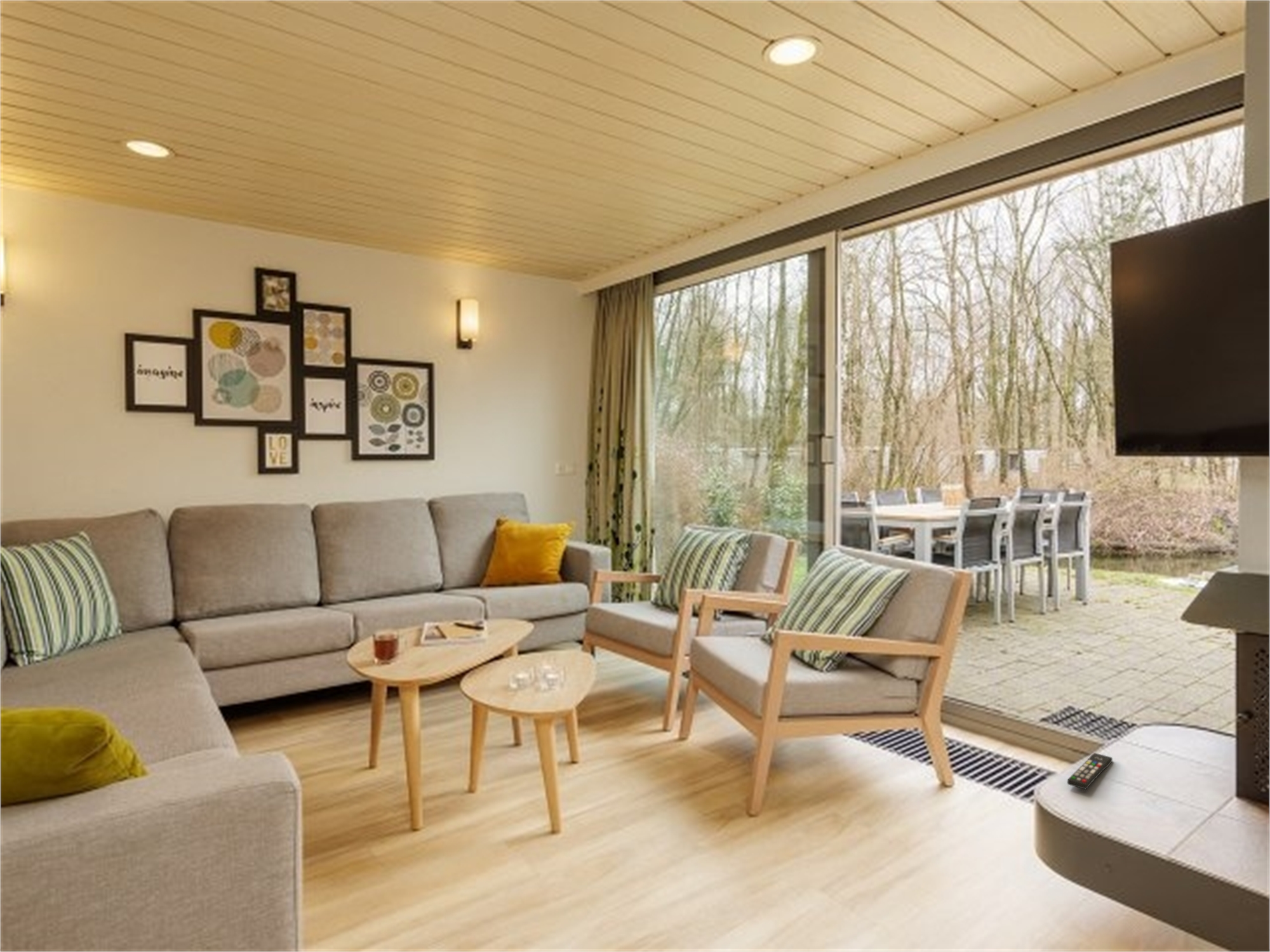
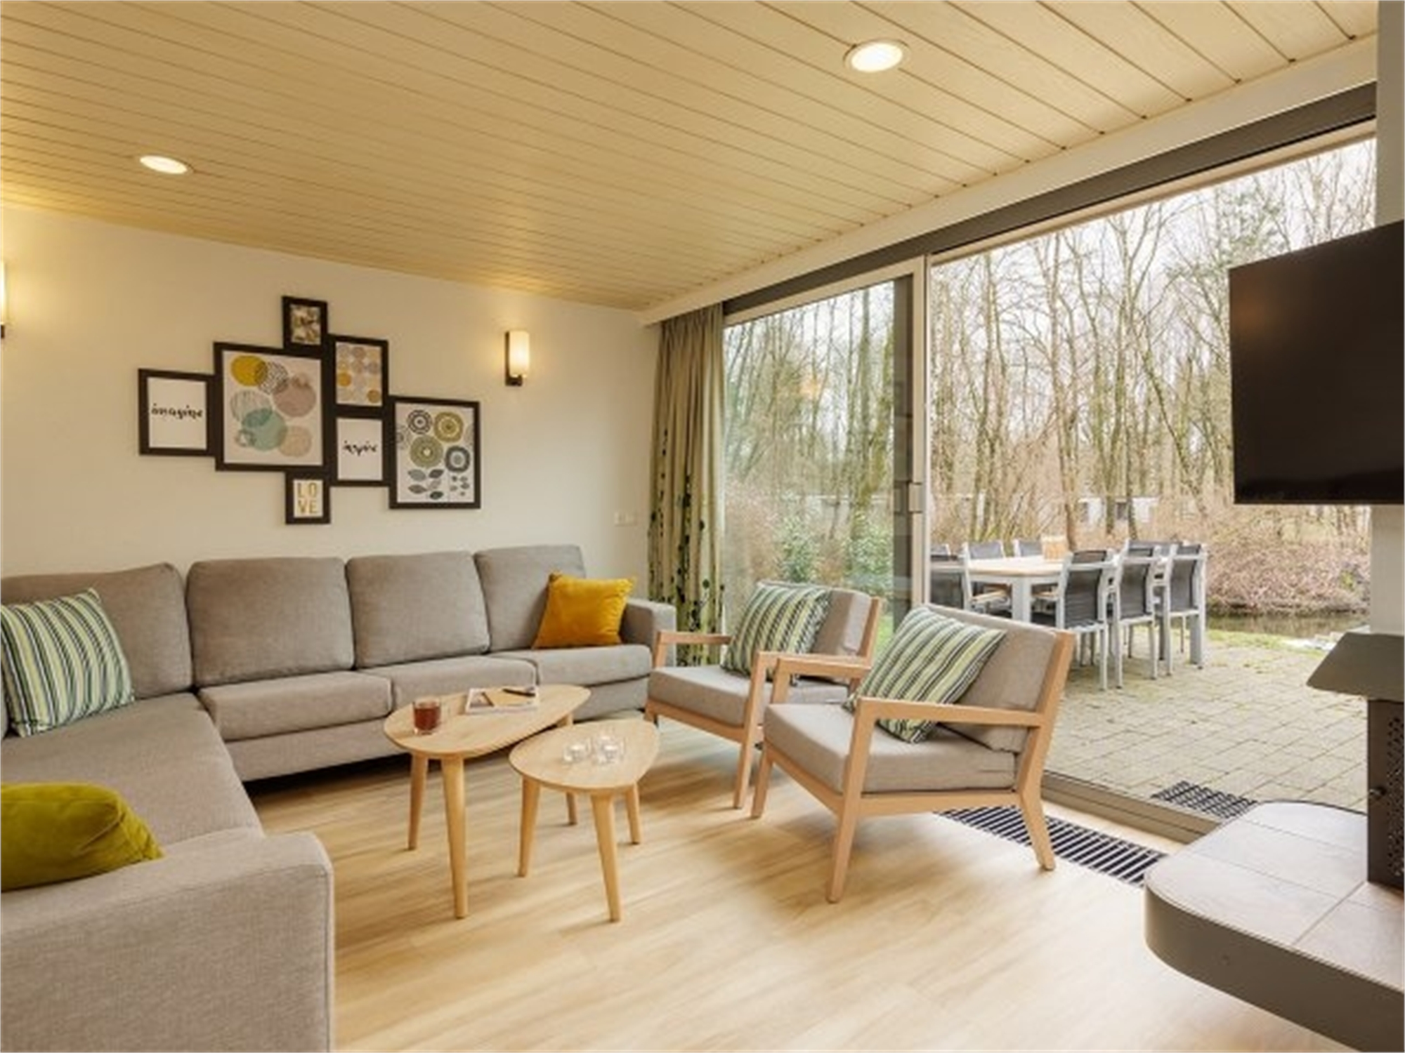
- remote control (1090, 770)
